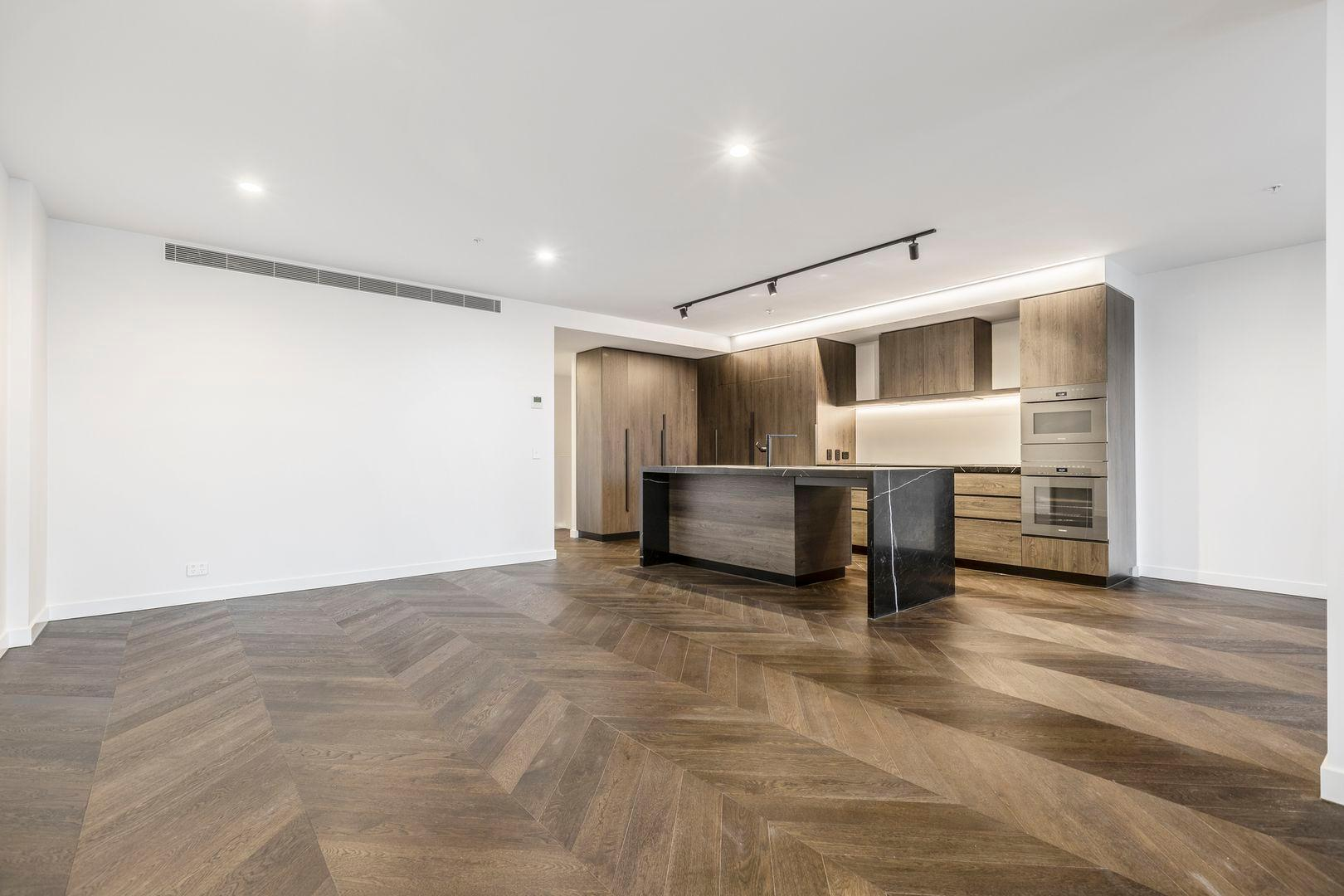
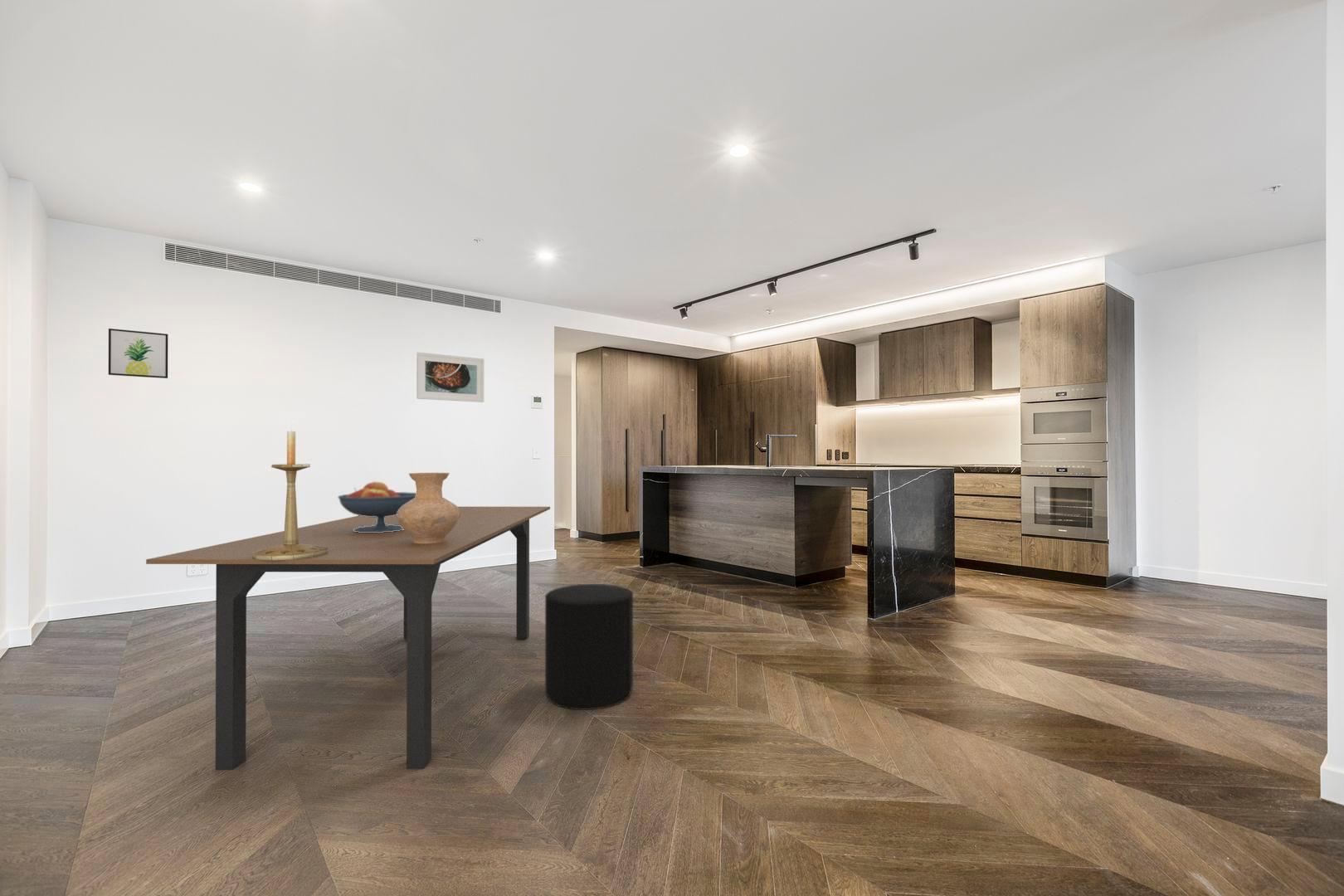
+ fruit bowl (381, 505)
+ stool (589, 640)
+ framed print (451, 377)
+ dining table (412, 604)
+ candlestick (291, 484)
+ vase (429, 506)
+ wall art (139, 353)
